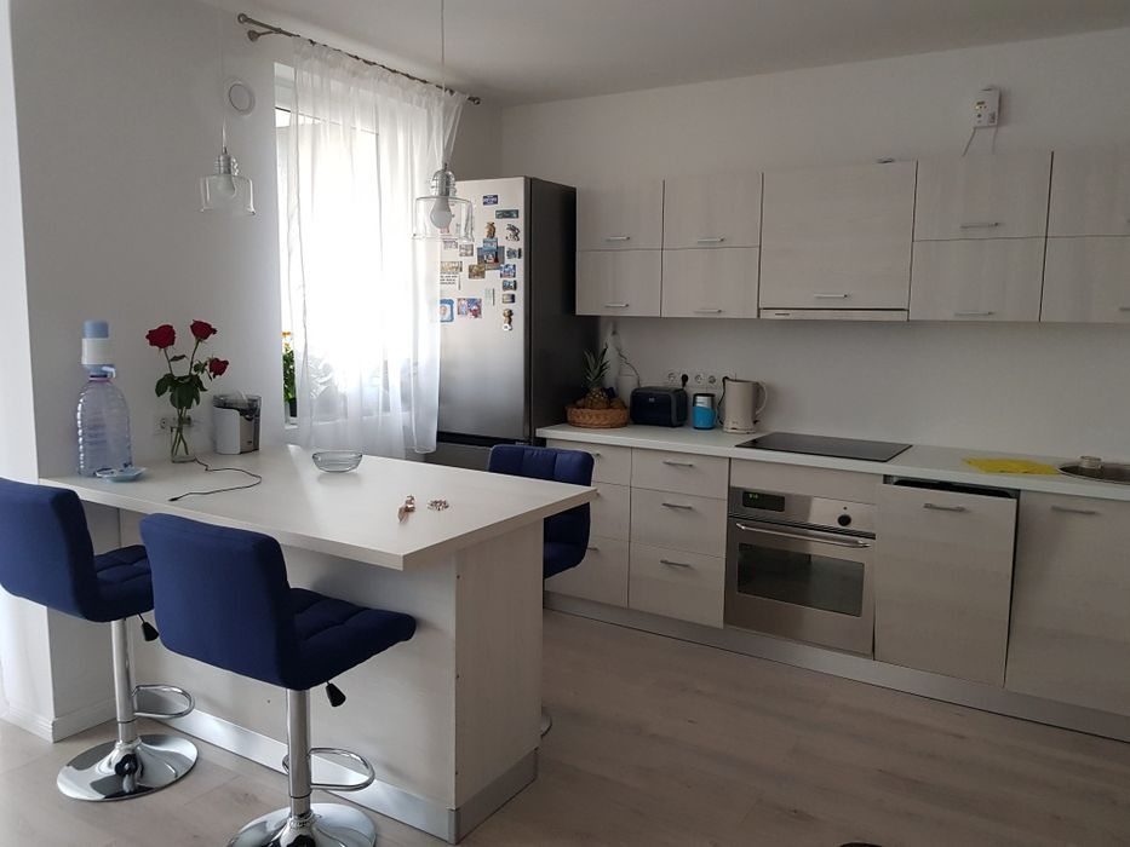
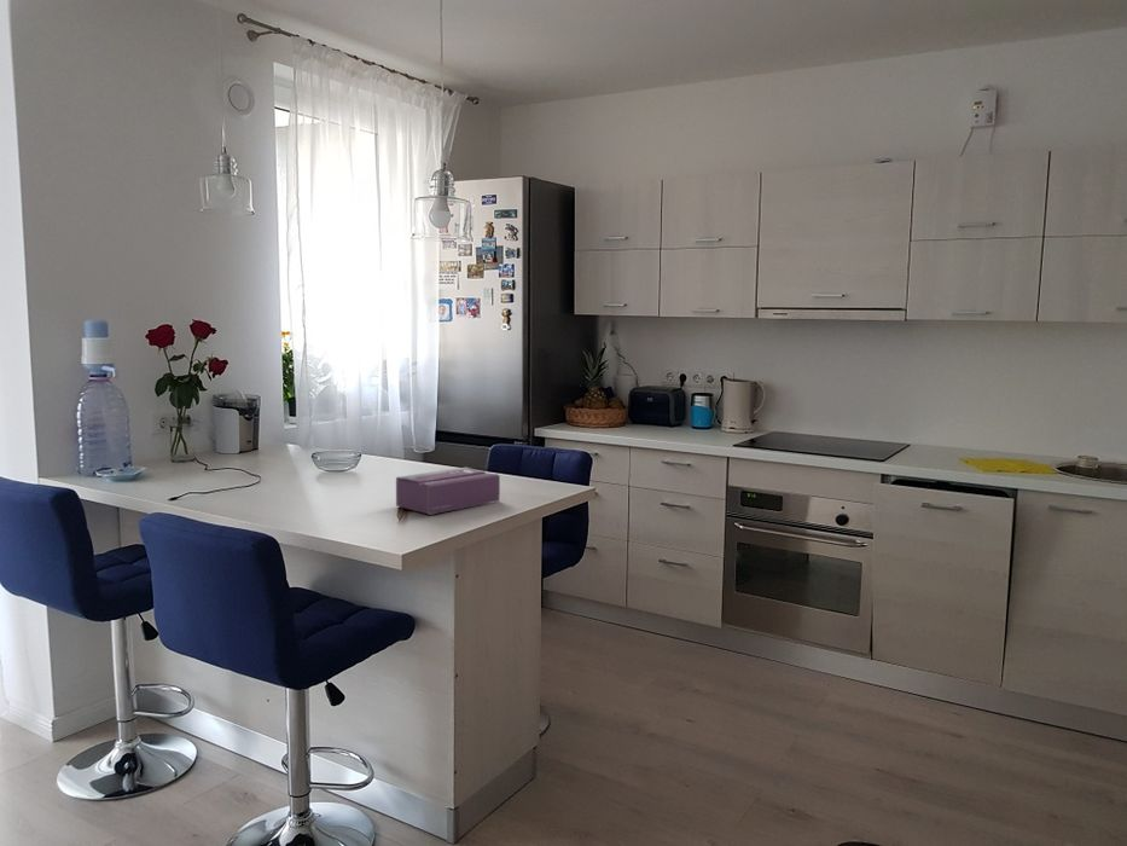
+ tissue box (448, 488)
